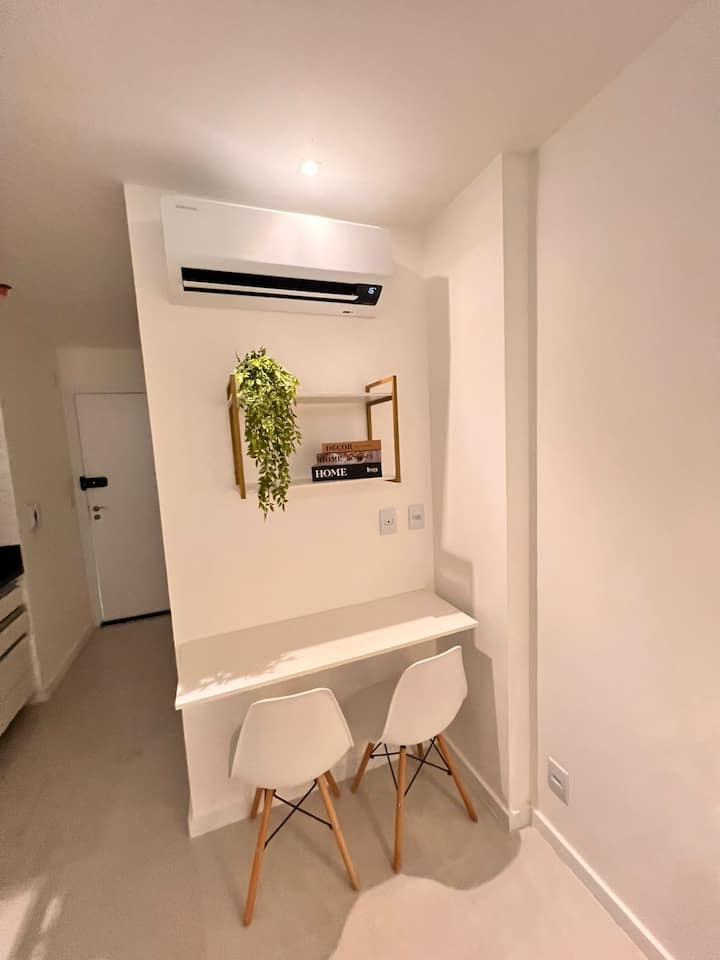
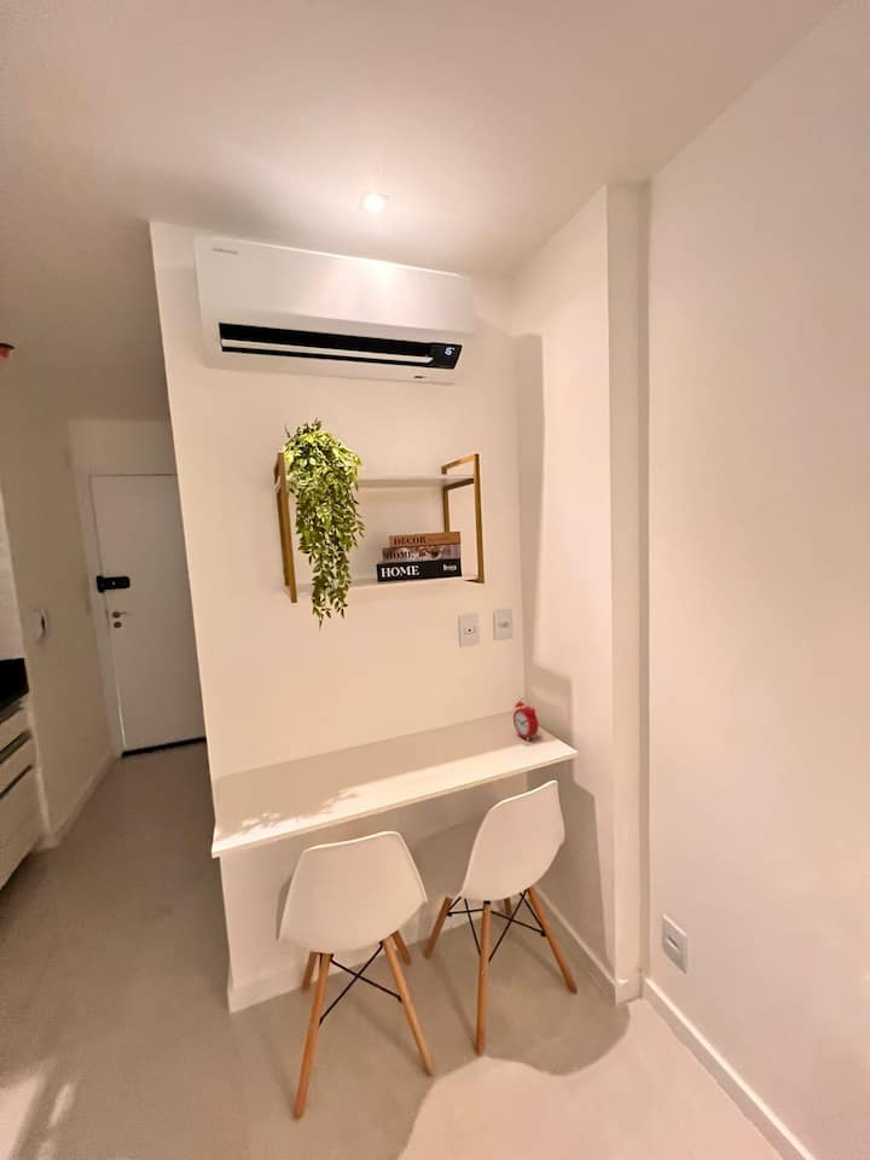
+ alarm clock (524, 717)
